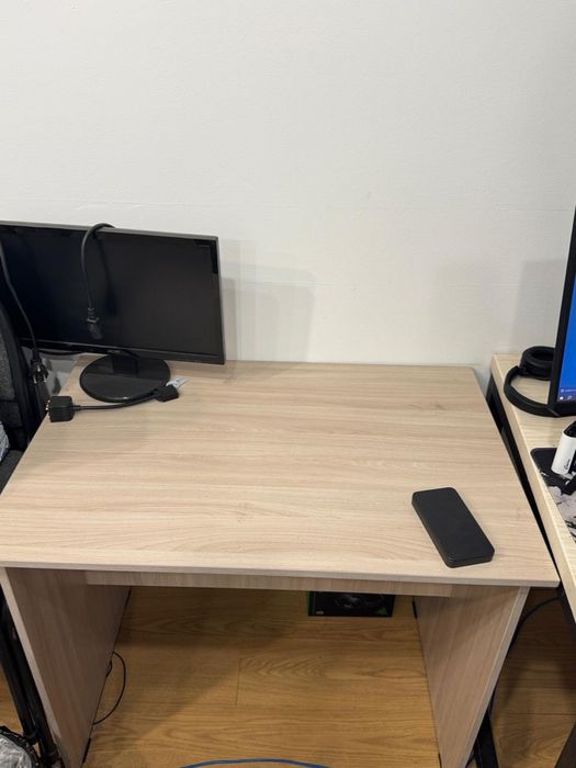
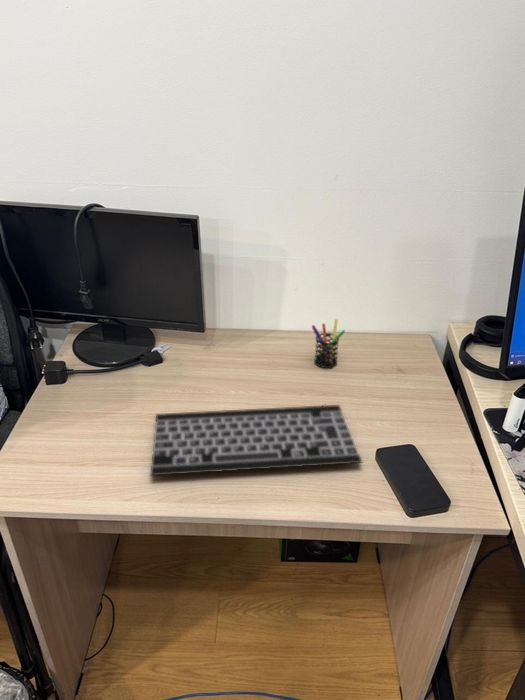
+ pen holder (329, 342)
+ keyboard (253, 437)
